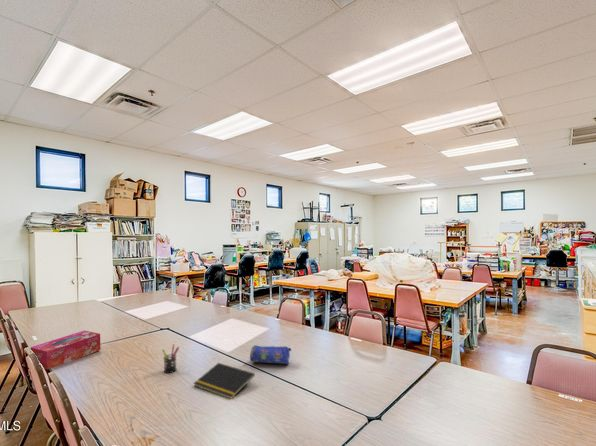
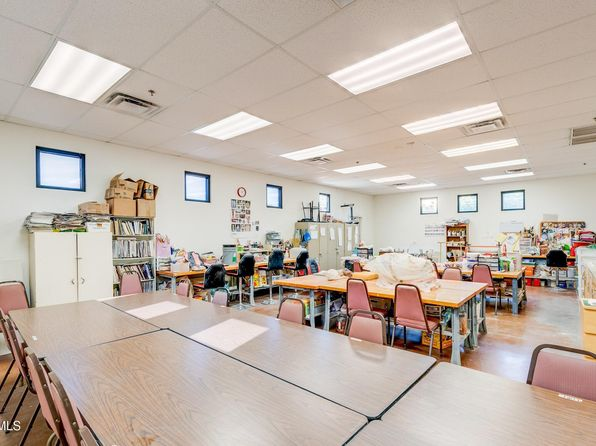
- notepad (224, 379)
- tissue box (67, 348)
- pen holder (169, 357)
- pencil case (270, 354)
